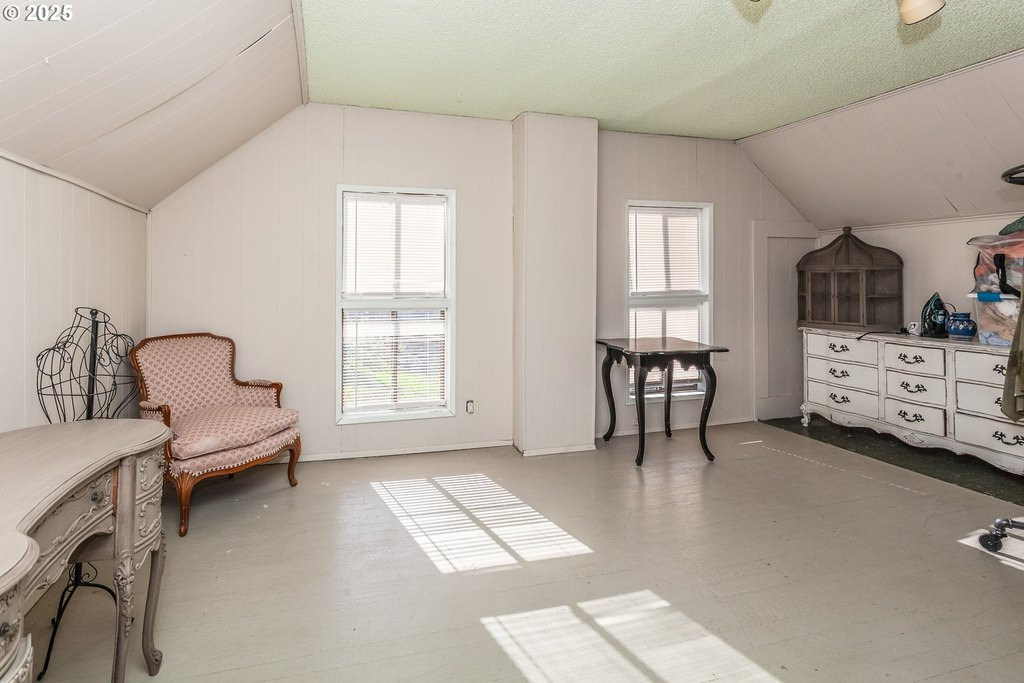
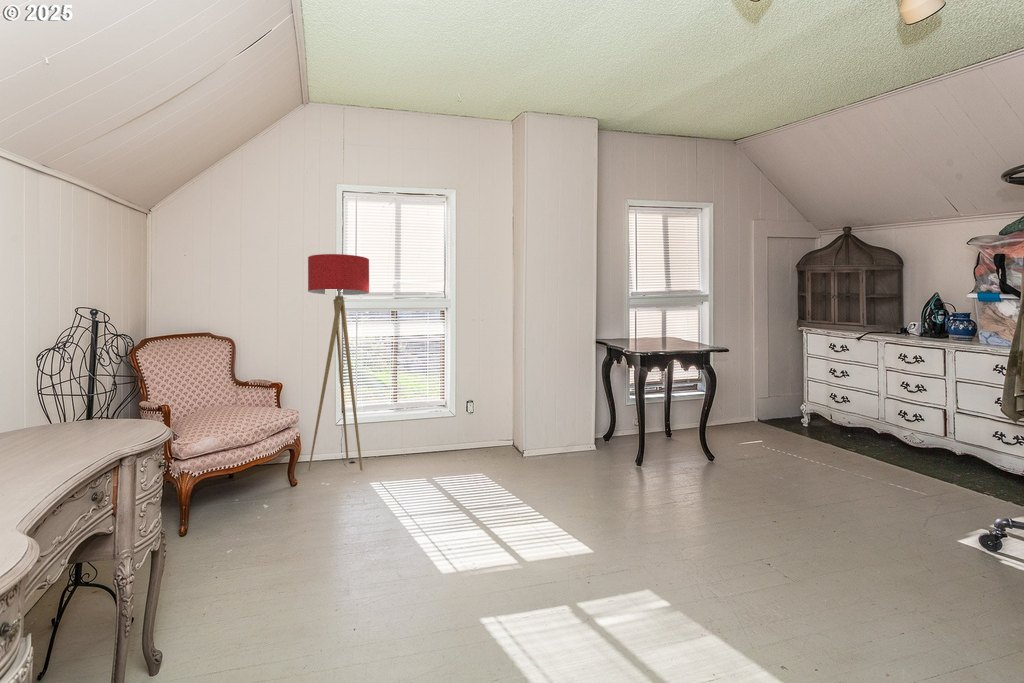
+ floor lamp (339, 363)
